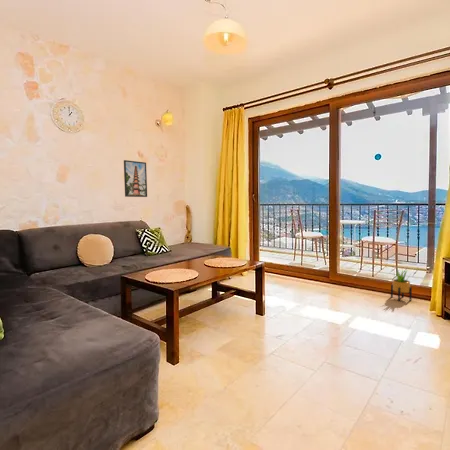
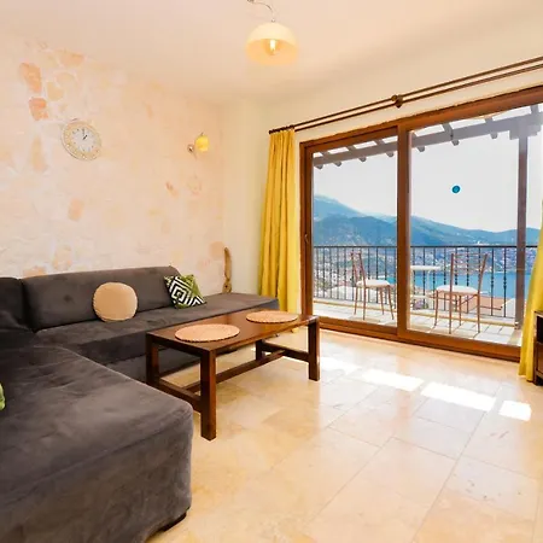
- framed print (135, 179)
- potted plant (401, 283)
